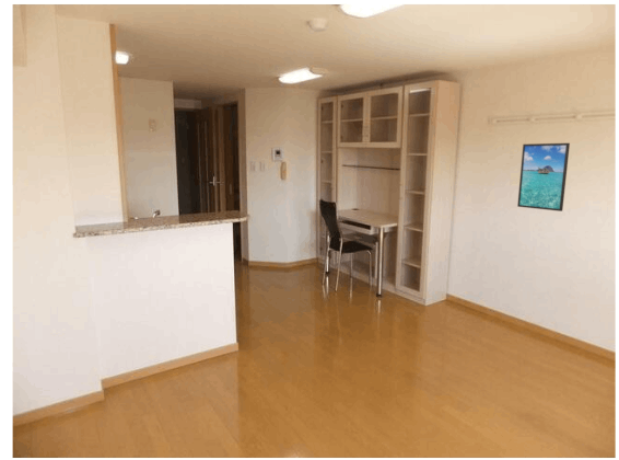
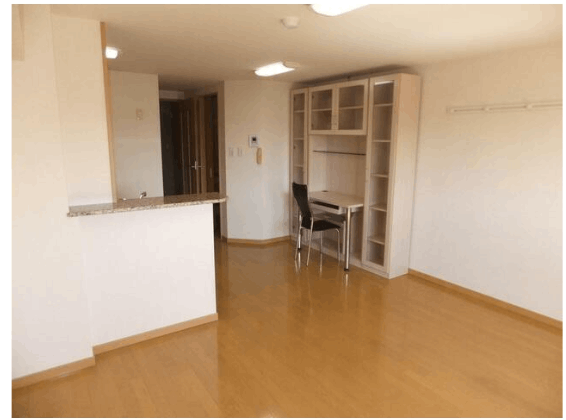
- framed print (541, 176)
